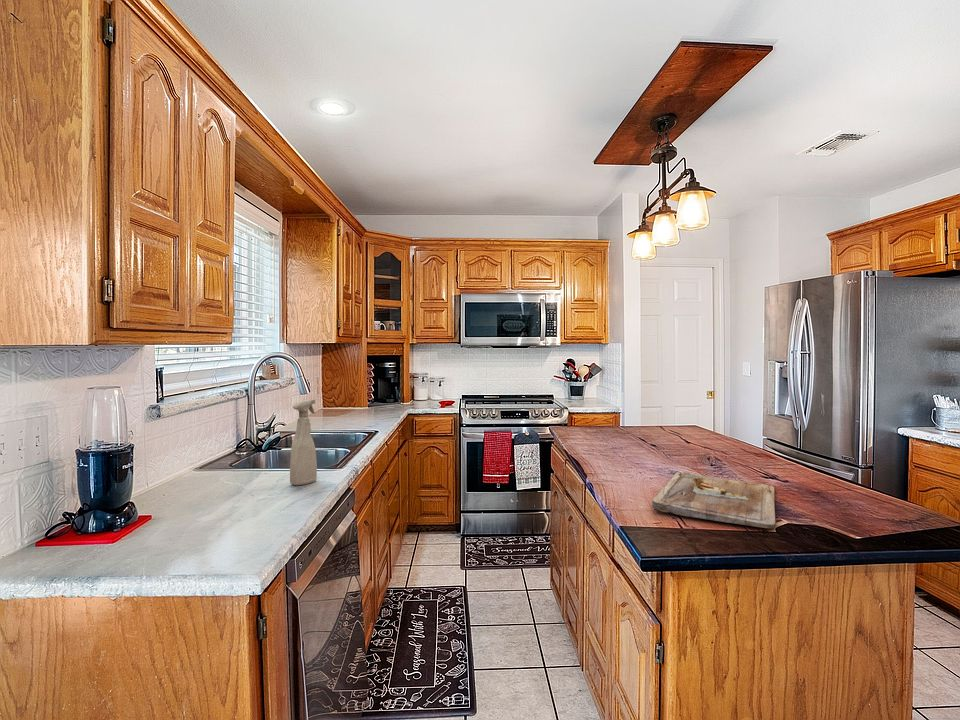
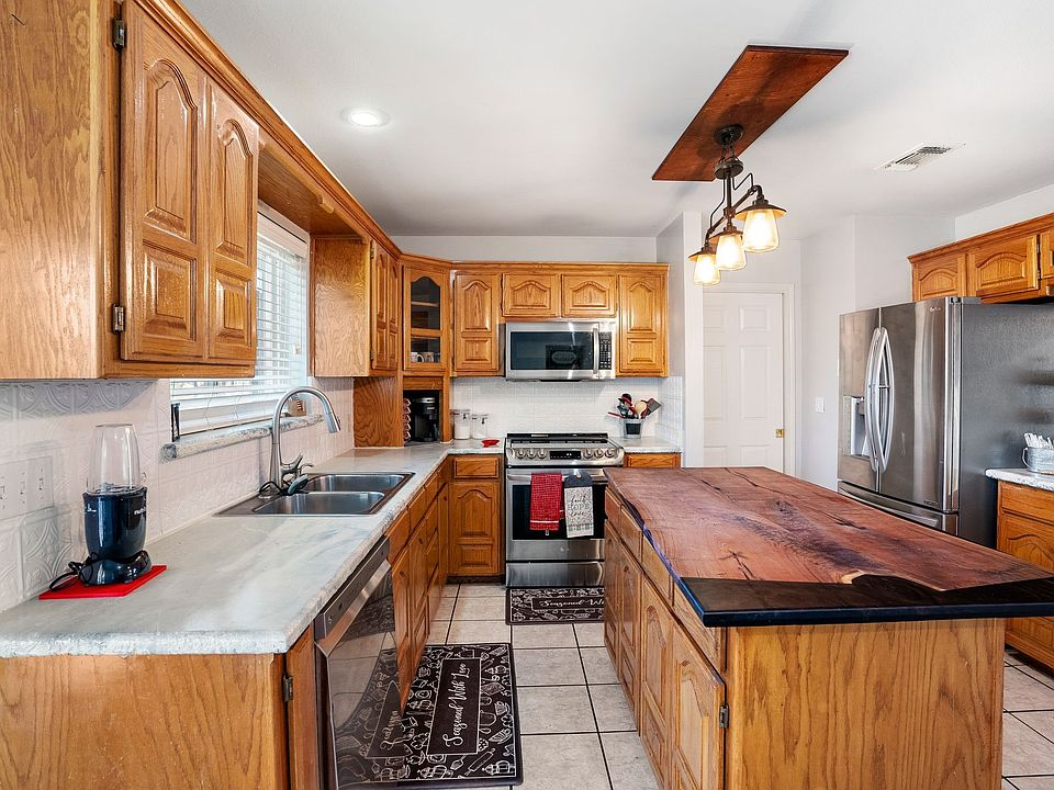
- cutting board (717, 488)
- spray bottle (303, 441)
